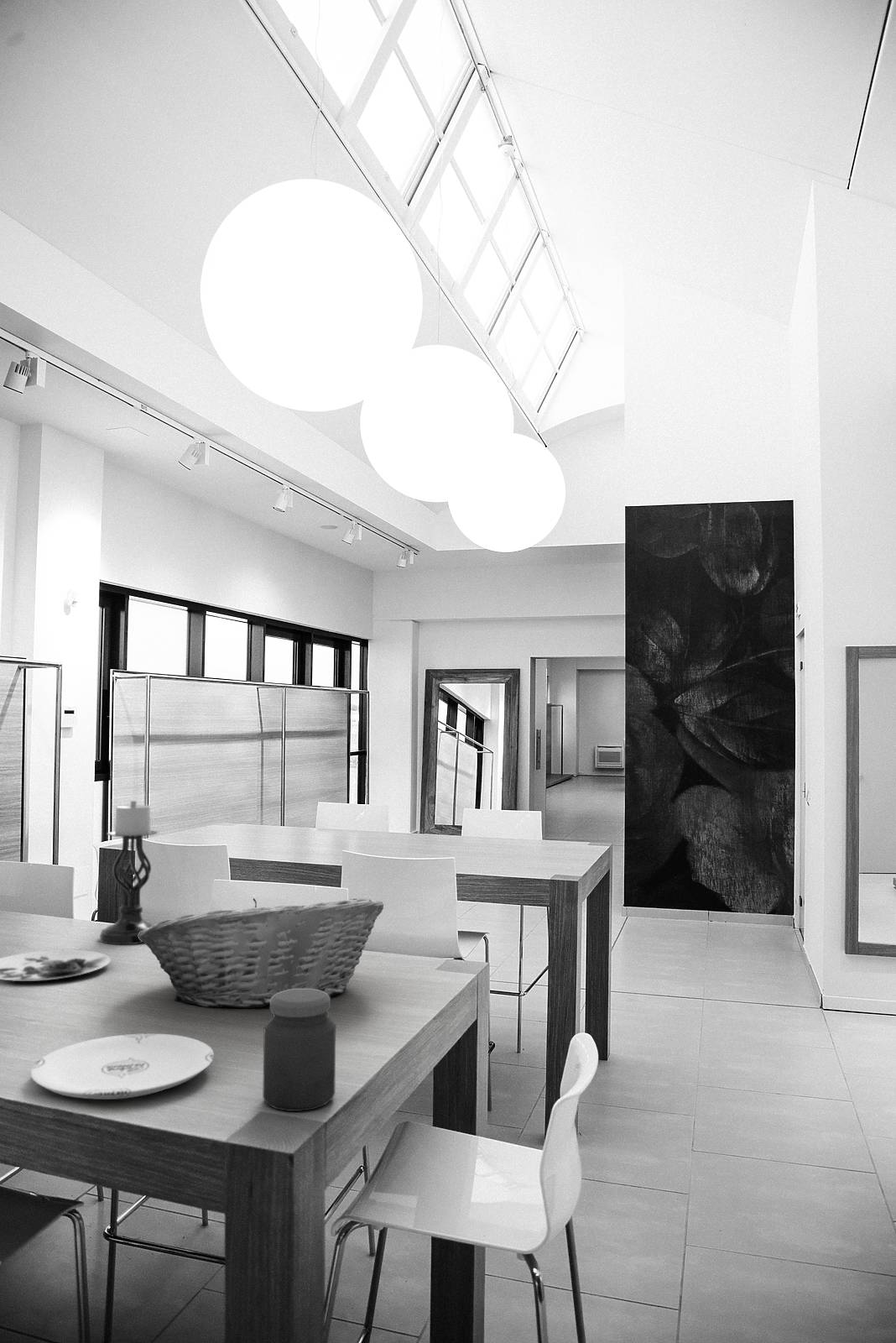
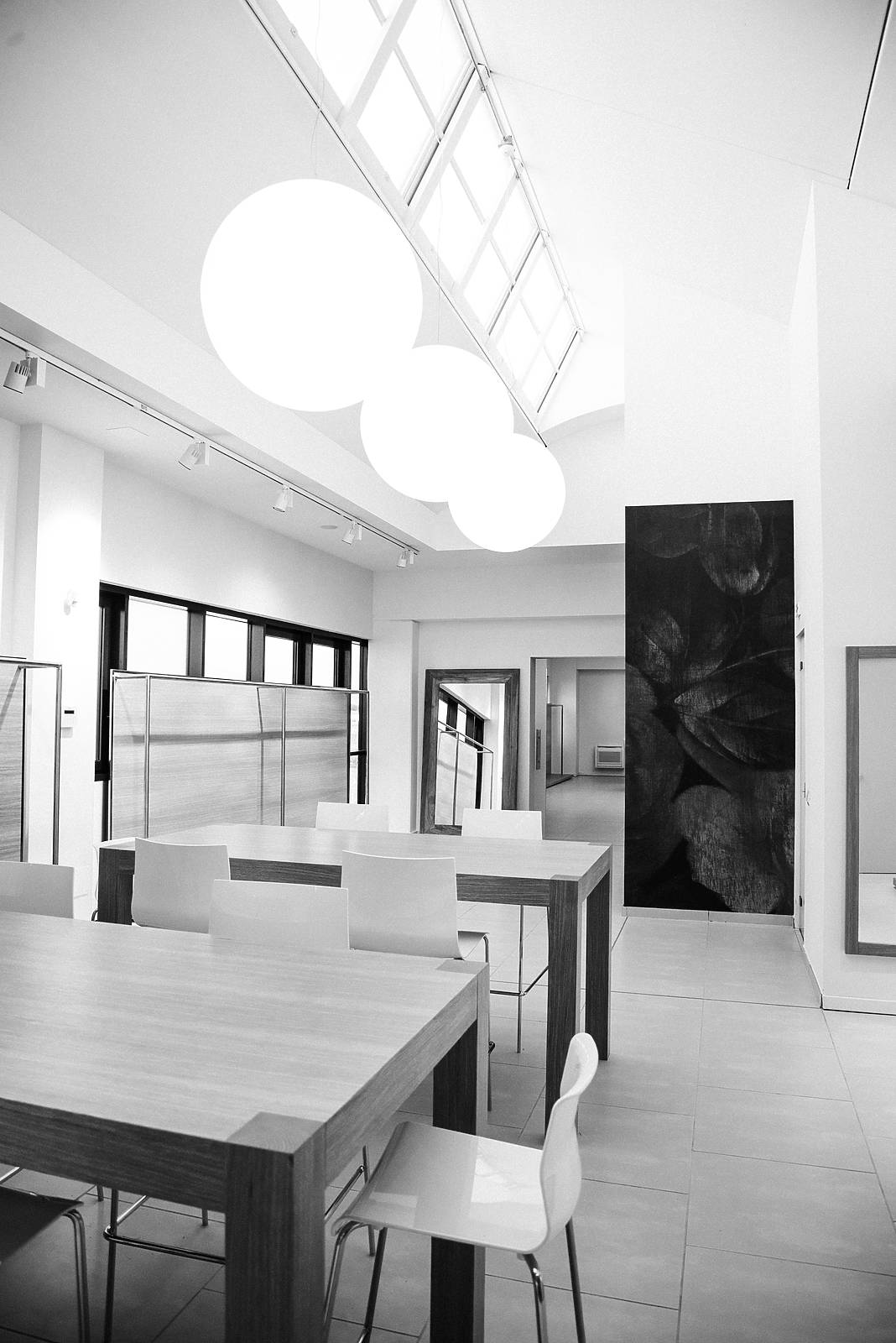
- jar (300, 1047)
- plate (124, 1068)
- candle holder (133, 869)
- fruit basket (265, 941)
- plate (46, 963)
